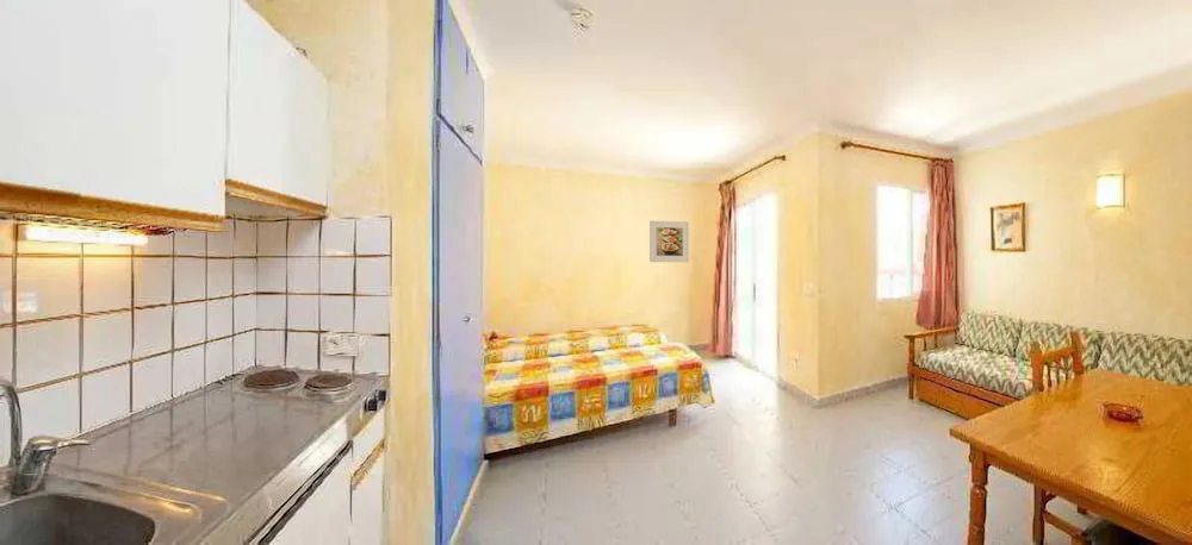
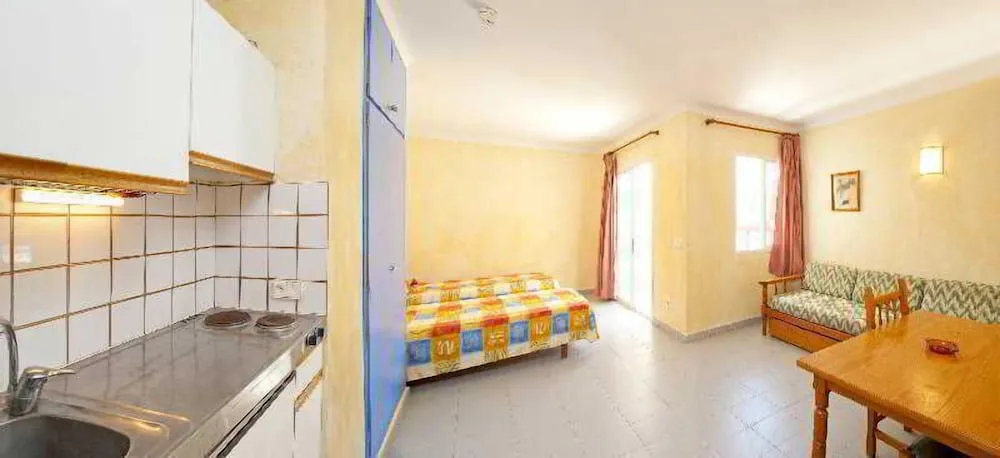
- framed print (669, 242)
